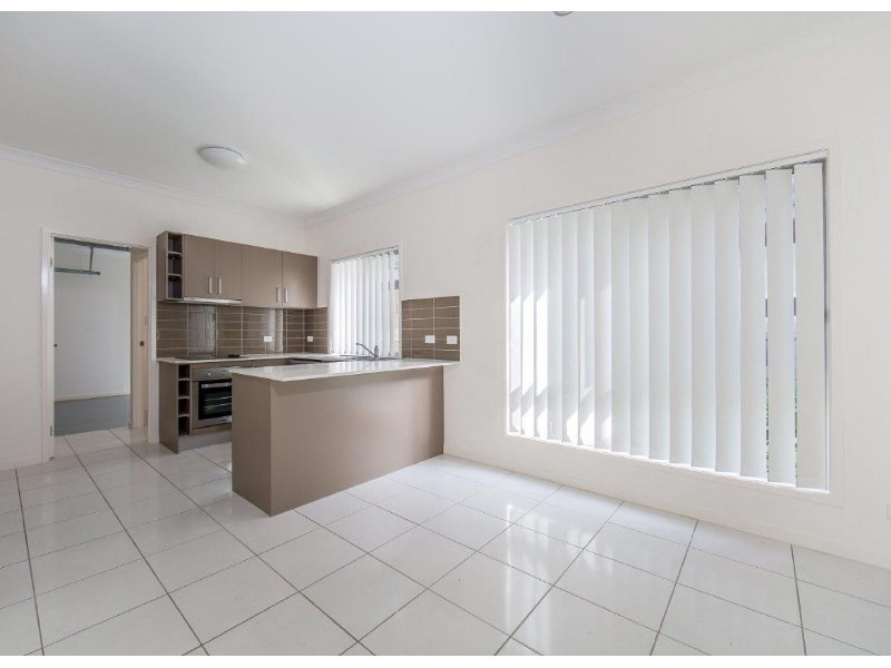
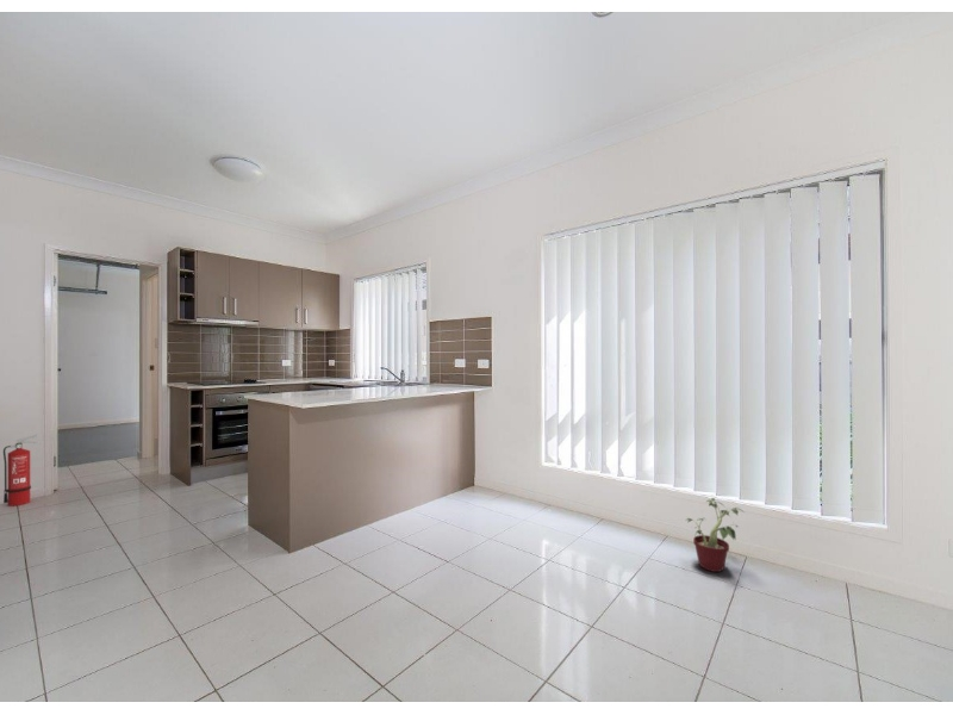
+ fire extinguisher (21, 468)
+ potted plant (716, 529)
